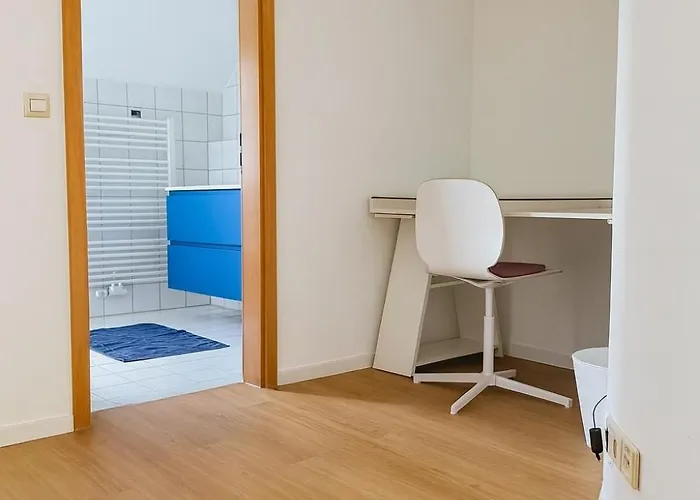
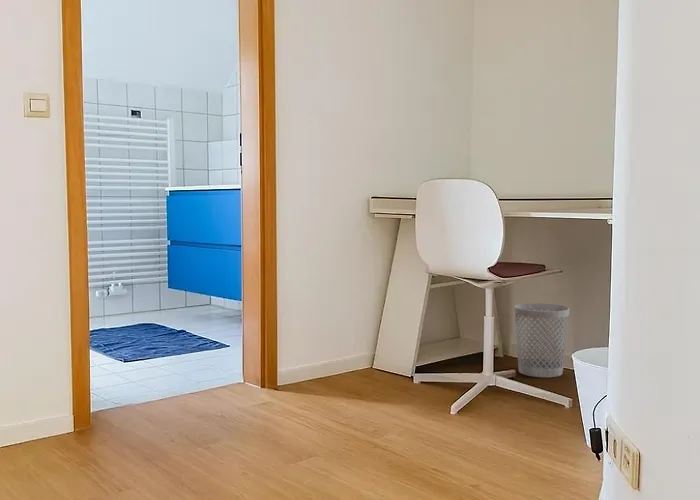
+ wastebasket (541, 339)
